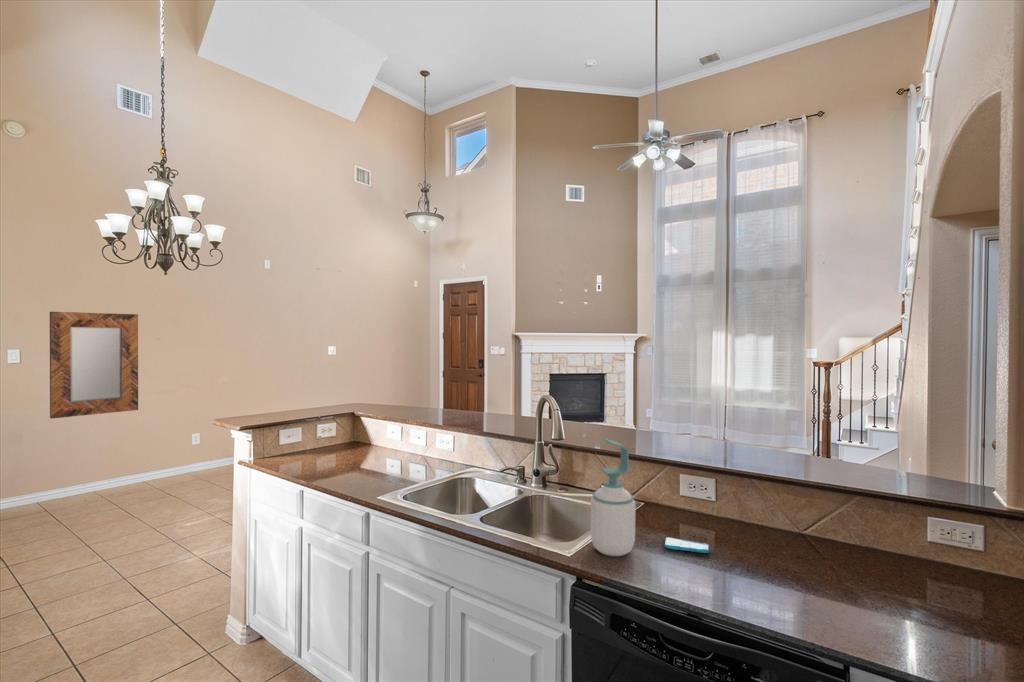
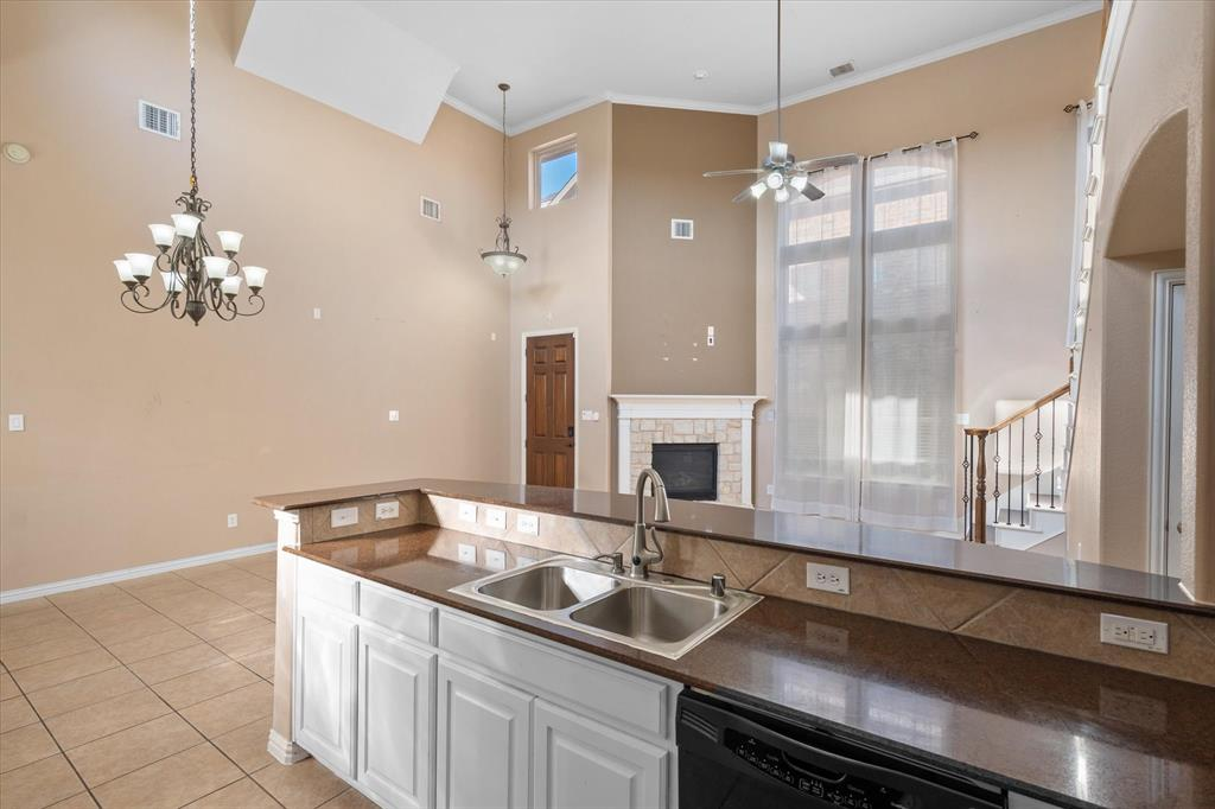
- home mirror (96, 363)
- soap bottle (612, 494)
- sponge (686, 545)
